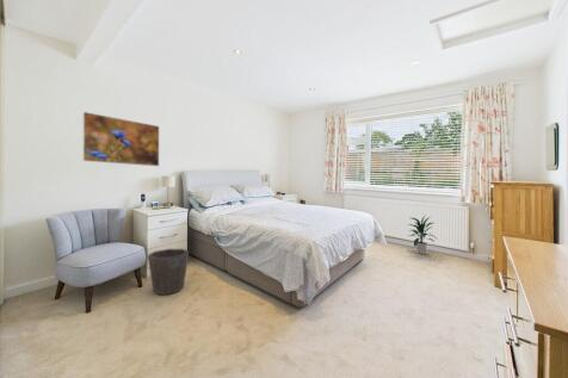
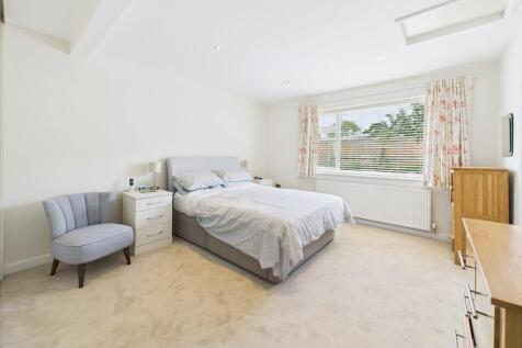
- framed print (124, 142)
- waste bin (168, 271)
- indoor plant (419, 233)
